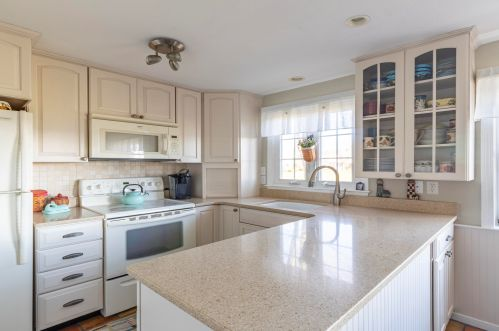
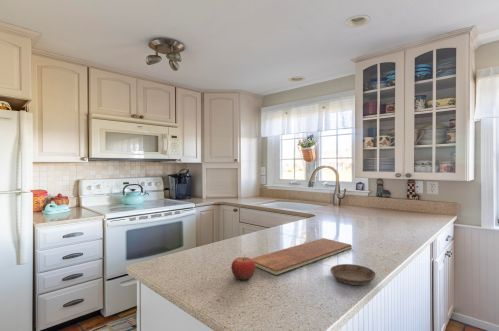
+ chopping board (304, 253)
+ saucer (352, 275)
+ fruit (243, 266)
